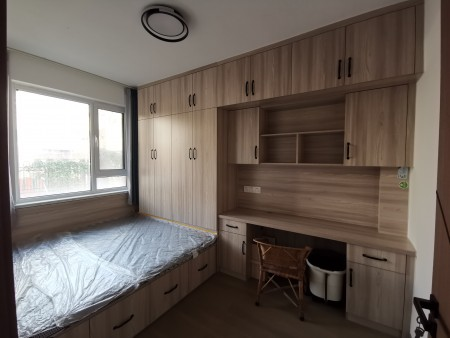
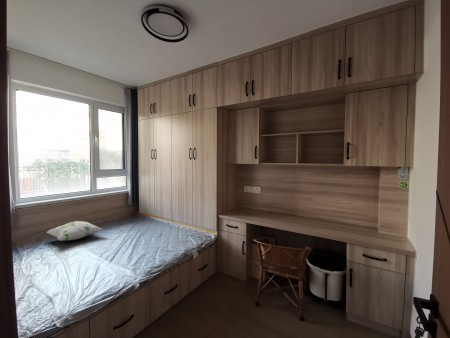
+ decorative pillow (75, 230)
